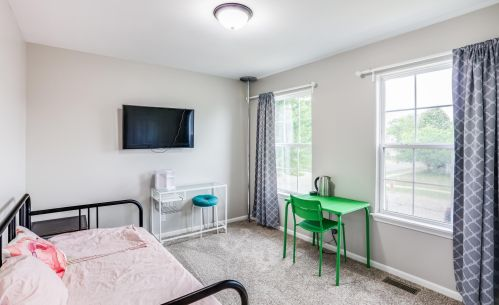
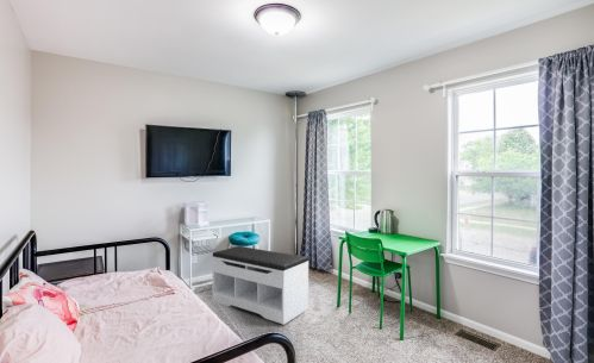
+ bench (258, 278)
